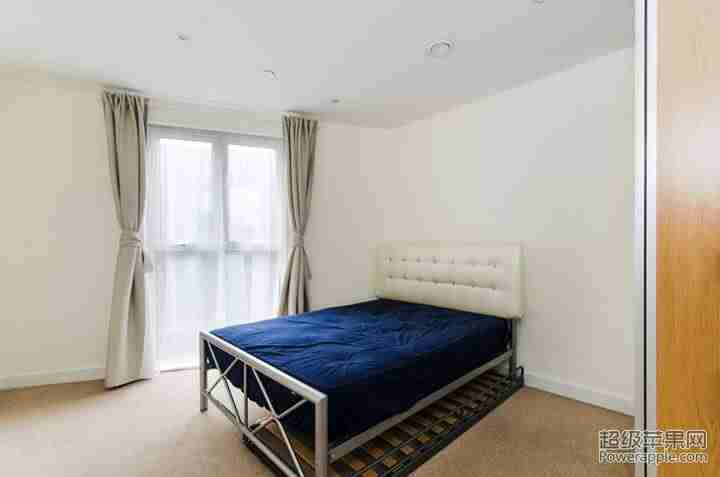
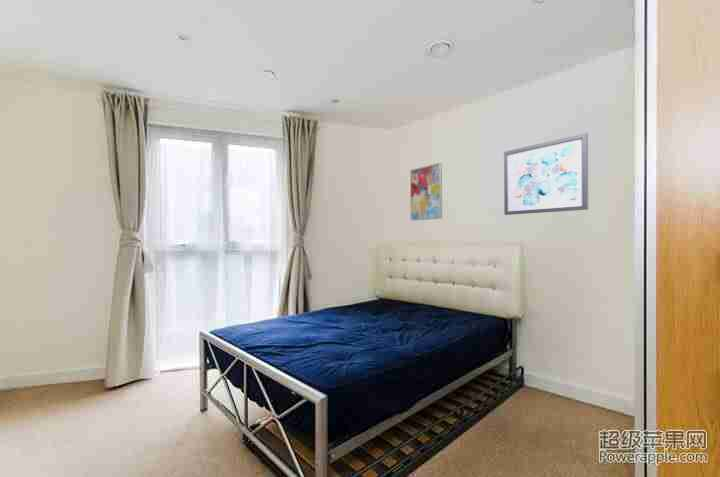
+ wall art (542, 178)
+ wall art (425, 193)
